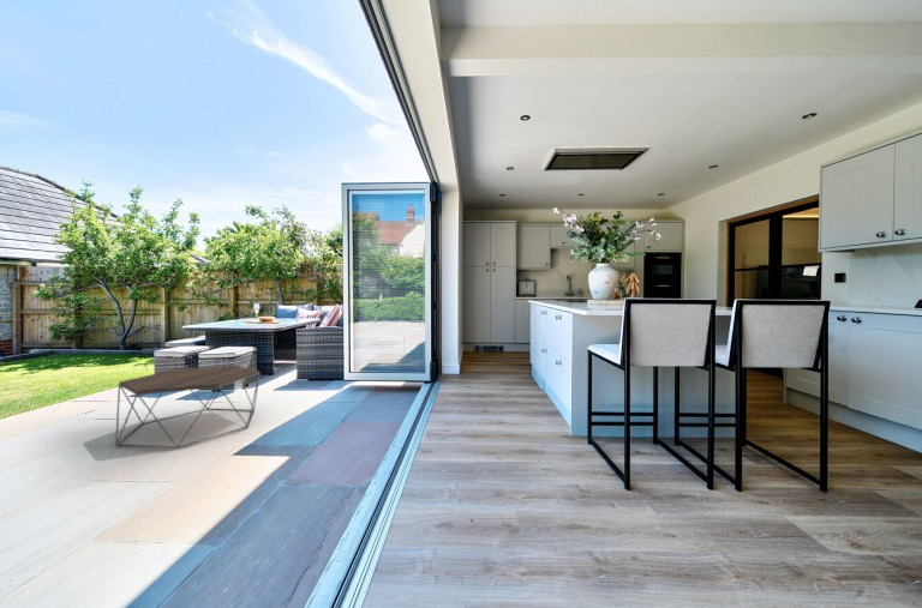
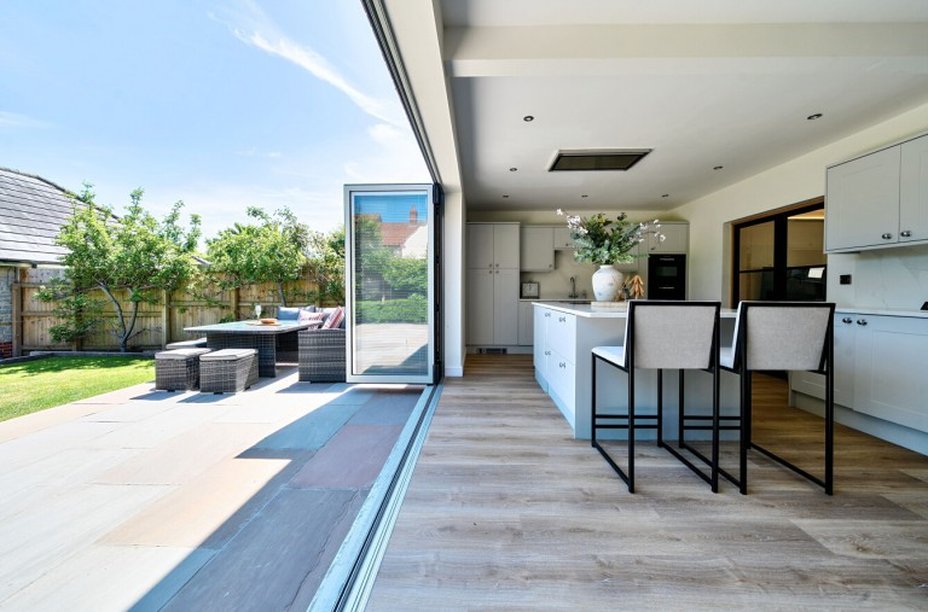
- coffee table (197, 397)
